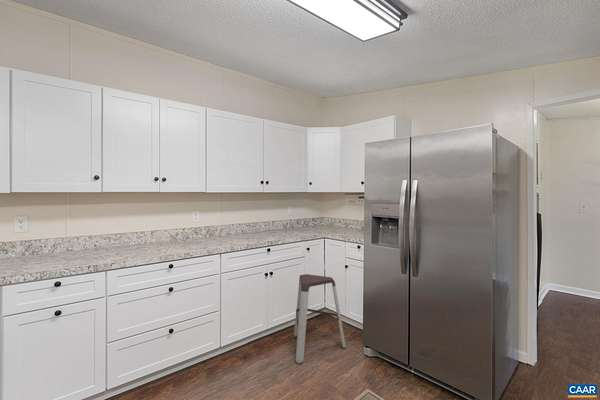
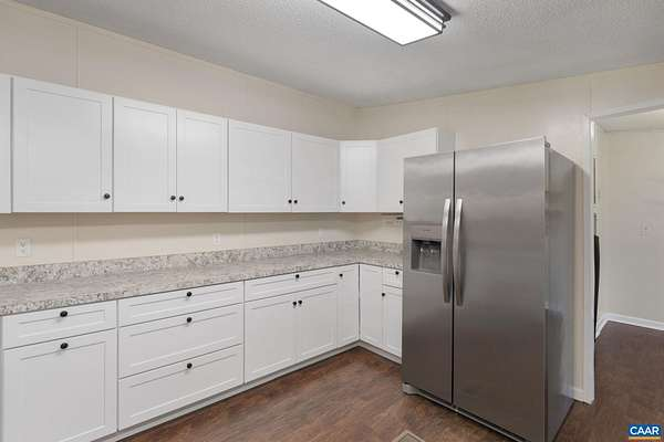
- step stool (306, 315)
